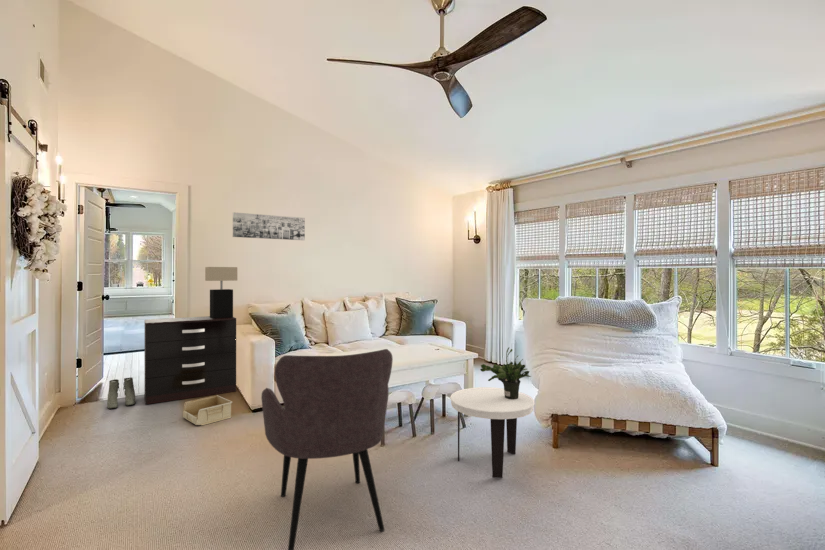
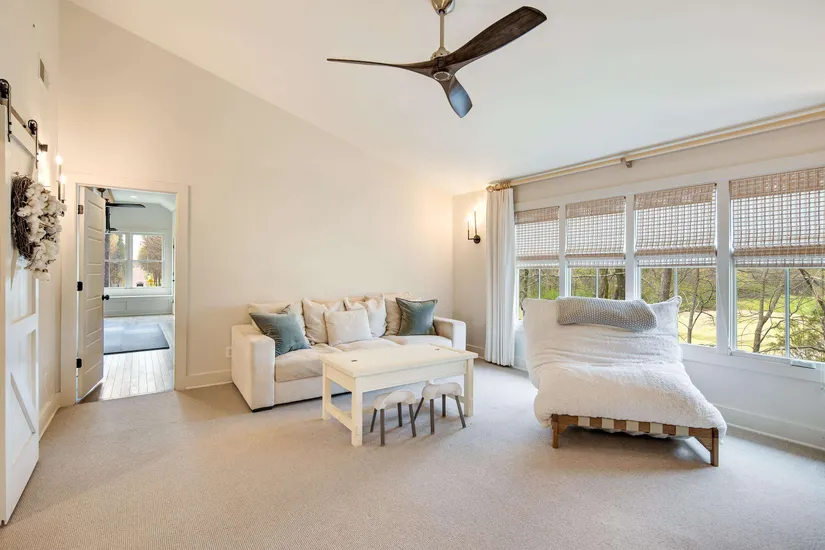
- side table (491, 429)
- table lamp (221, 292)
- armchair (330, 430)
- wall art (270, 227)
- boots (123, 390)
- dresser (191, 356)
- potted plant (504, 372)
- storage bin (207, 410)
